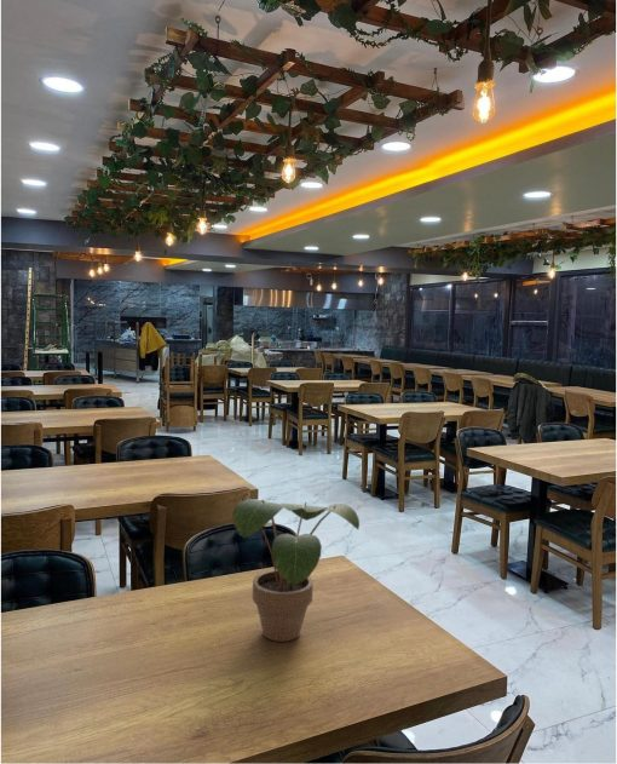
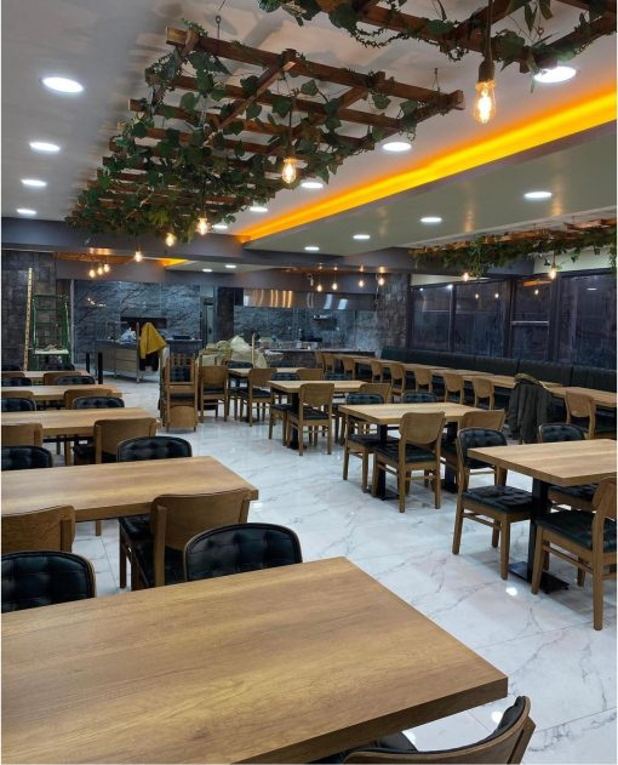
- potted plant (284, 561)
